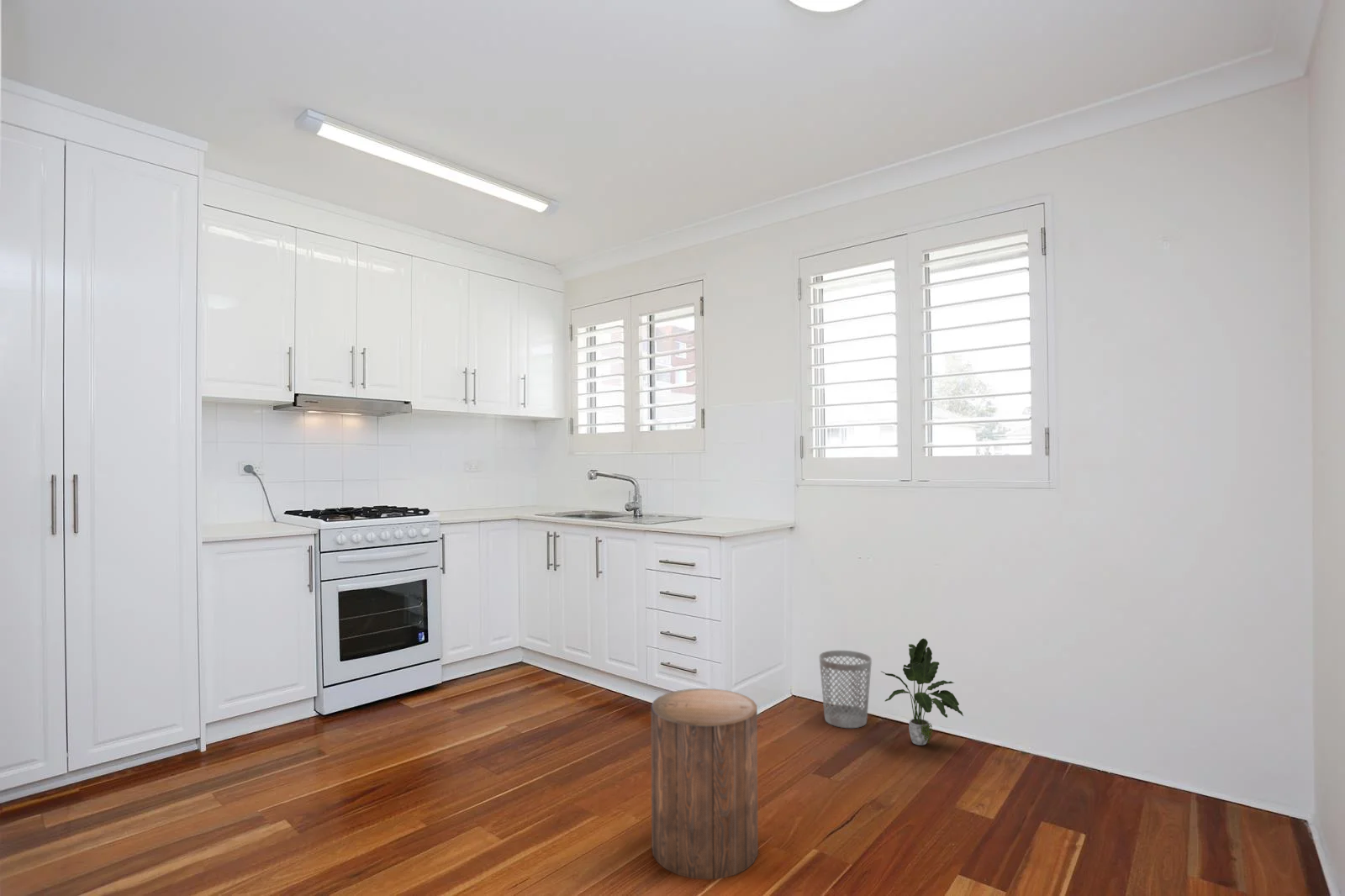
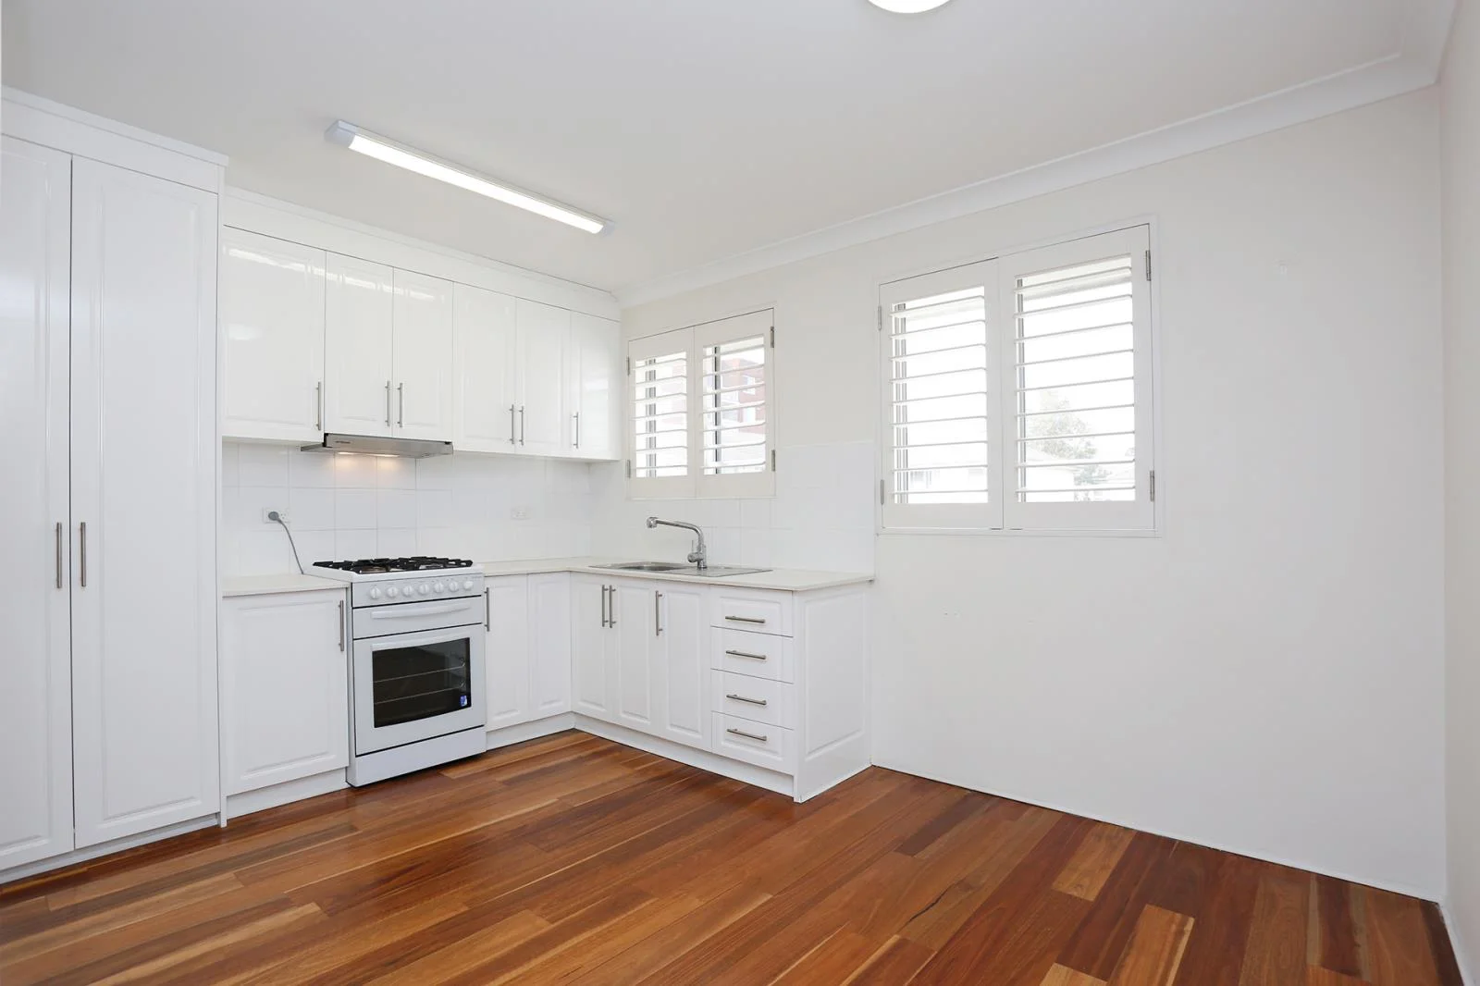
- wastebasket (845, 688)
- stool (704, 777)
- potted plant (919, 693)
